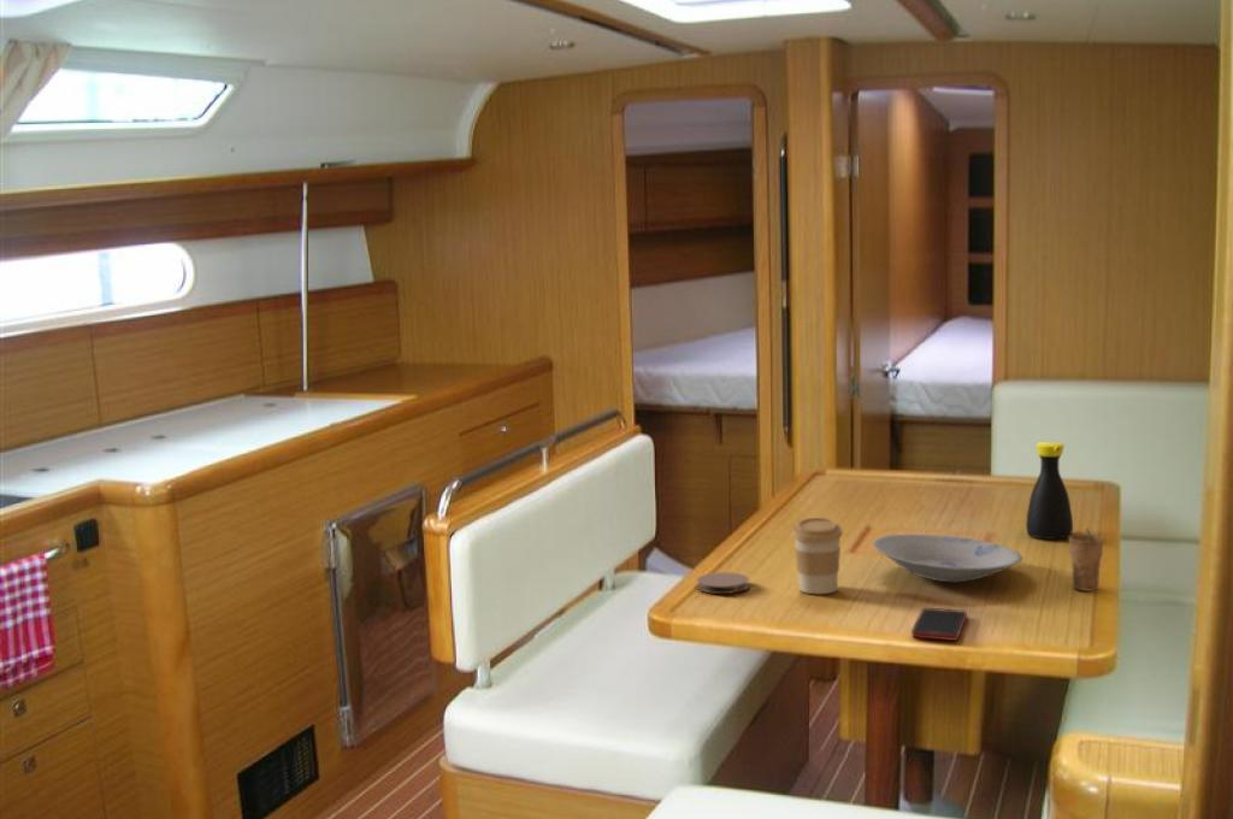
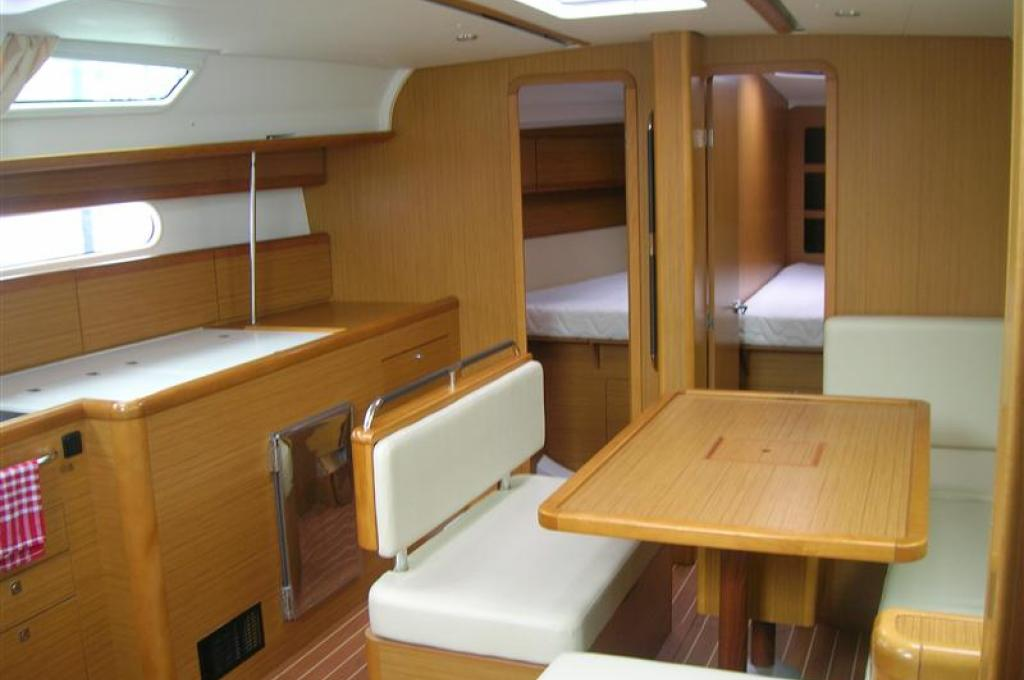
- bottle (1049, 489)
- coffee cup (816, 555)
- bowl (946, 560)
- cell phone (939, 624)
- cup (1085, 555)
- coaster (722, 582)
